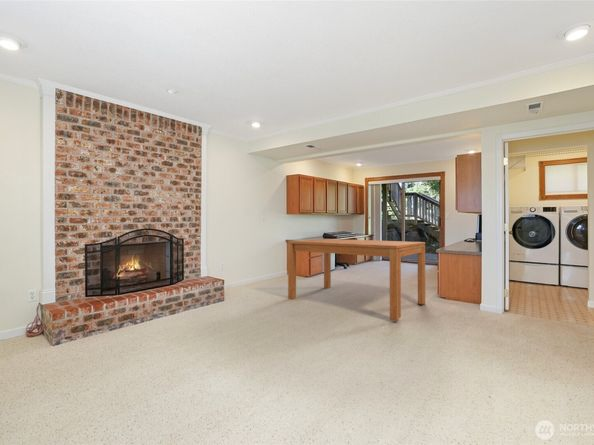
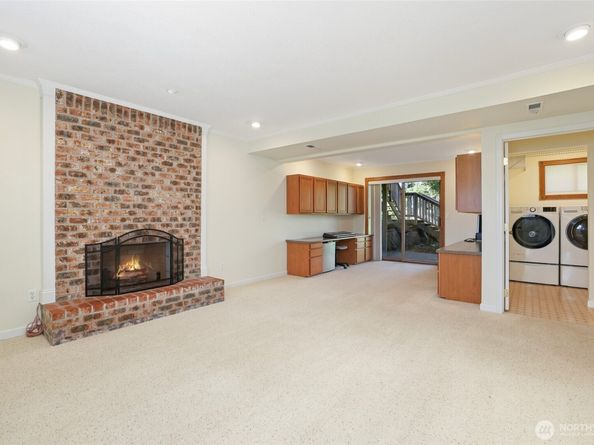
- dining table (354, 254)
